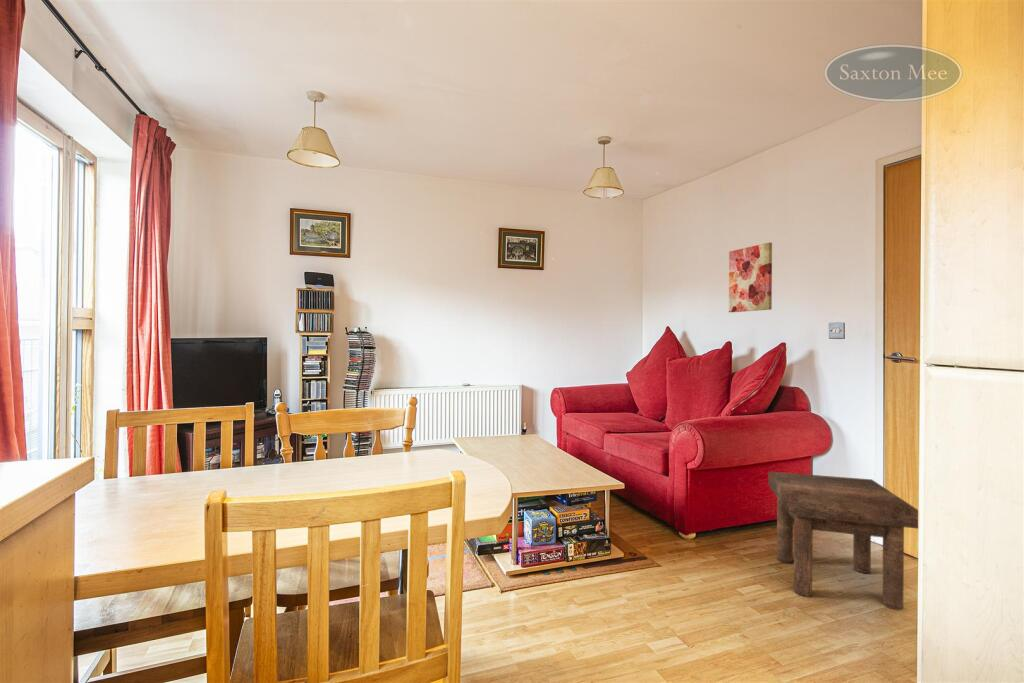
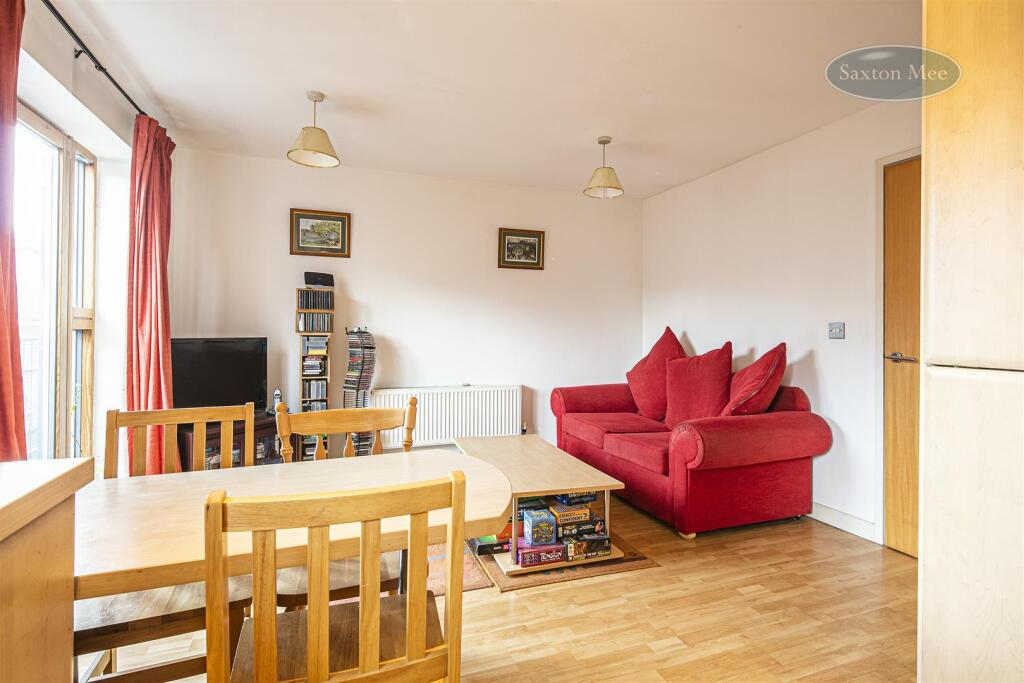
- wall art (749, 279)
- stool (833, 531)
